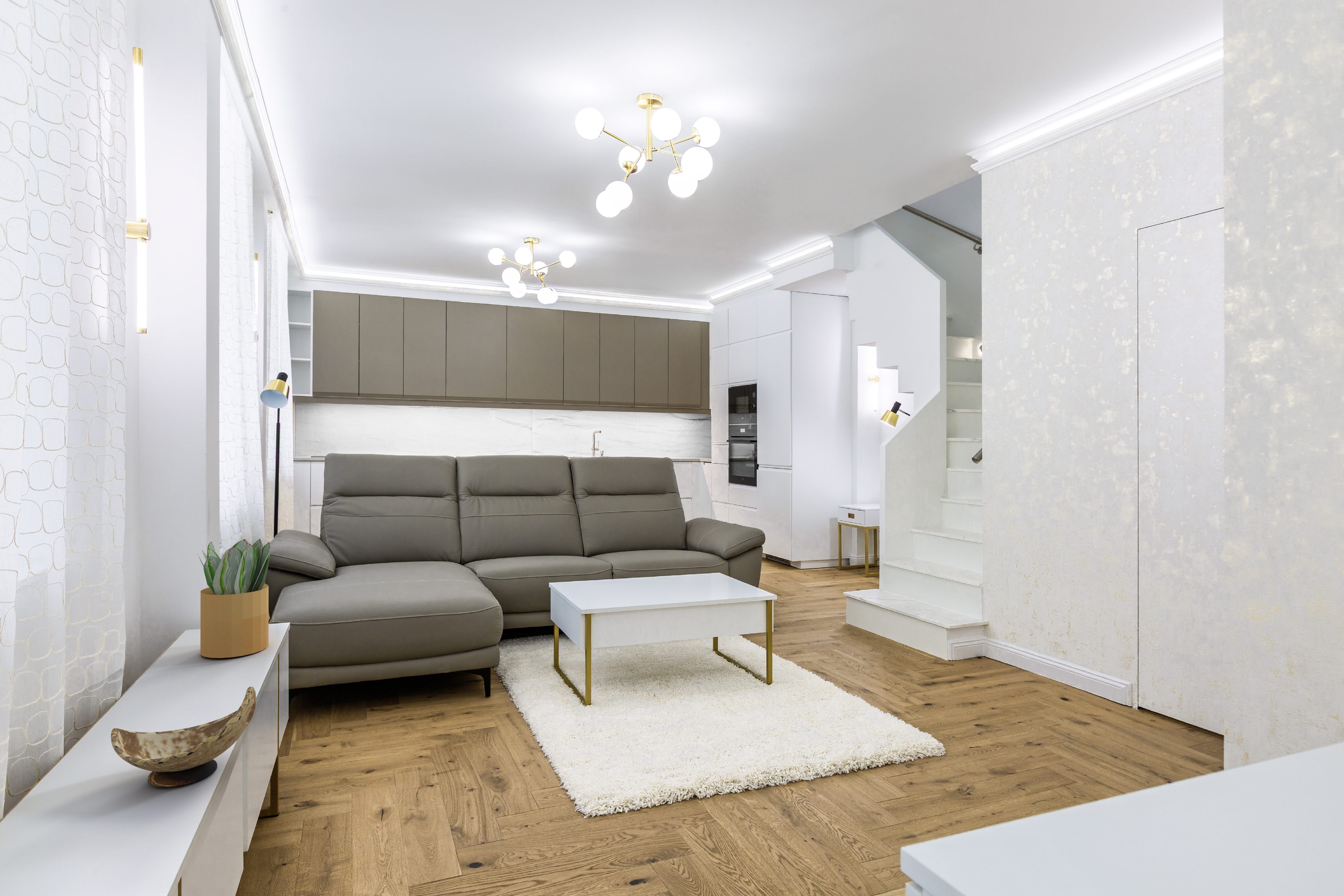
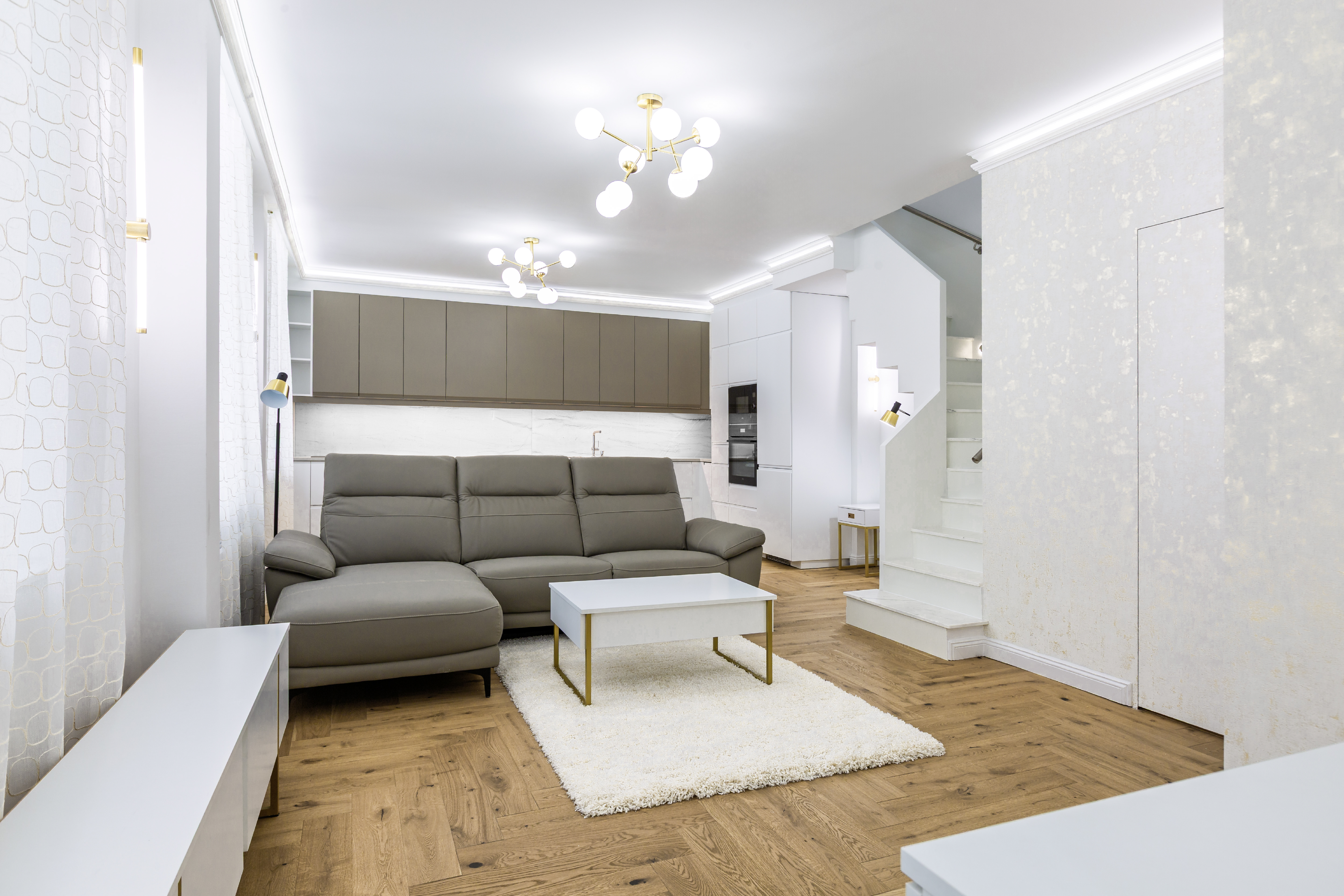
- decorative bowl (185, 733)
- potted plant (237, 594)
